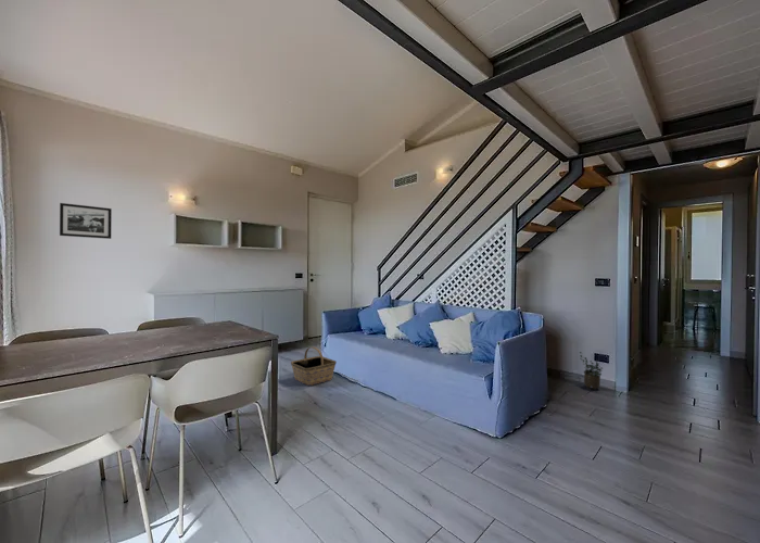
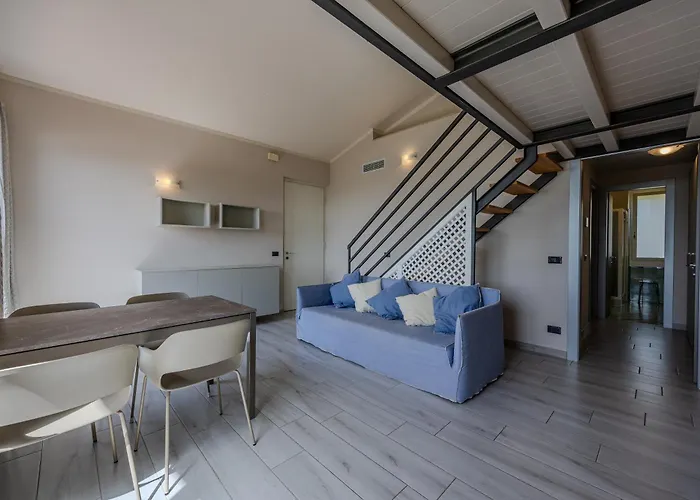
- picture frame (86, 222)
- potted plant (591, 370)
- basket (314, 363)
